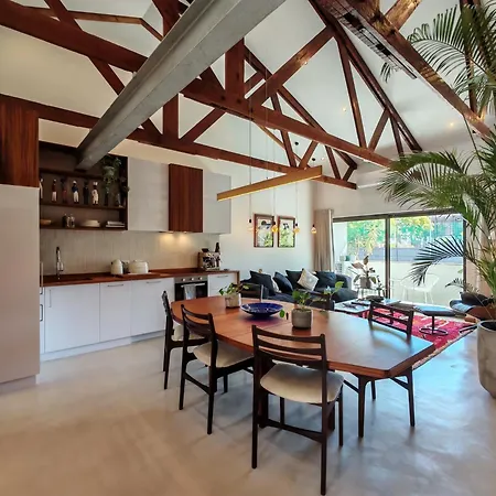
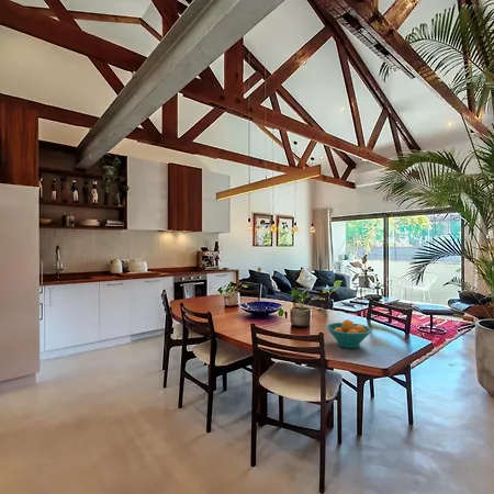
+ fruit bowl (348, 332)
